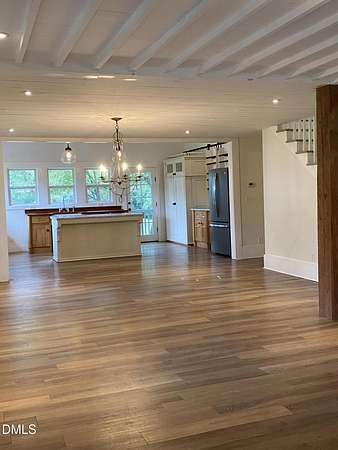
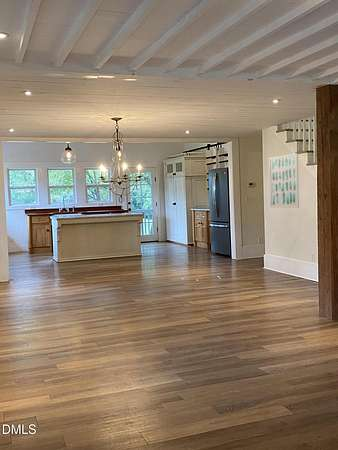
+ wall art (283, 181)
